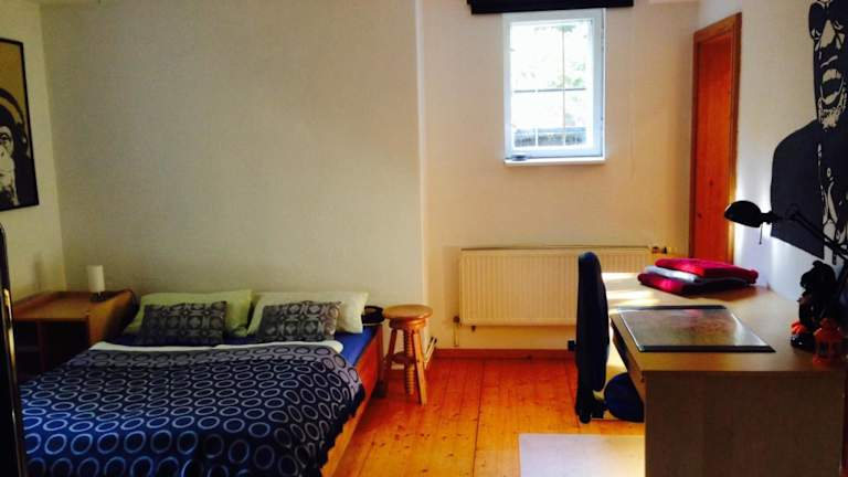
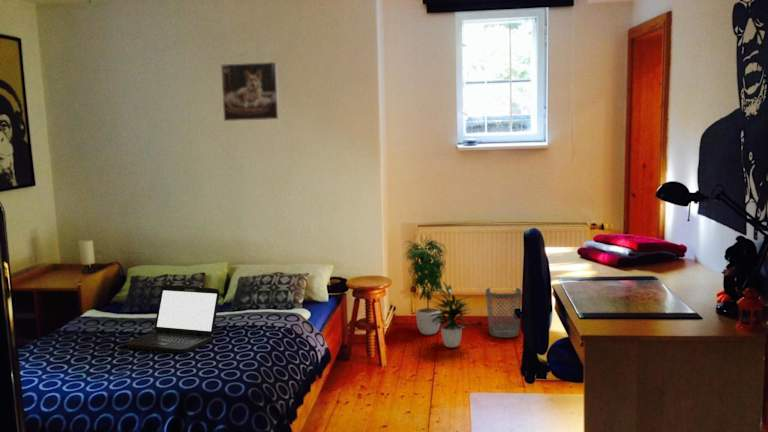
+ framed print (250, 91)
+ wastebasket (503, 312)
+ potted plant (436, 287)
+ laptop (173, 317)
